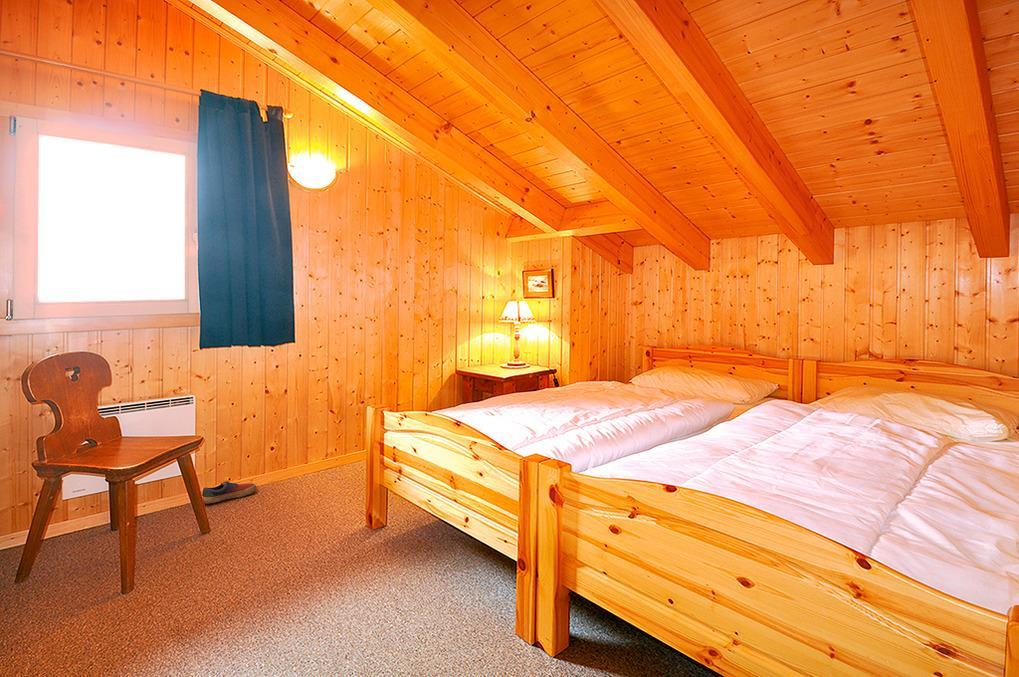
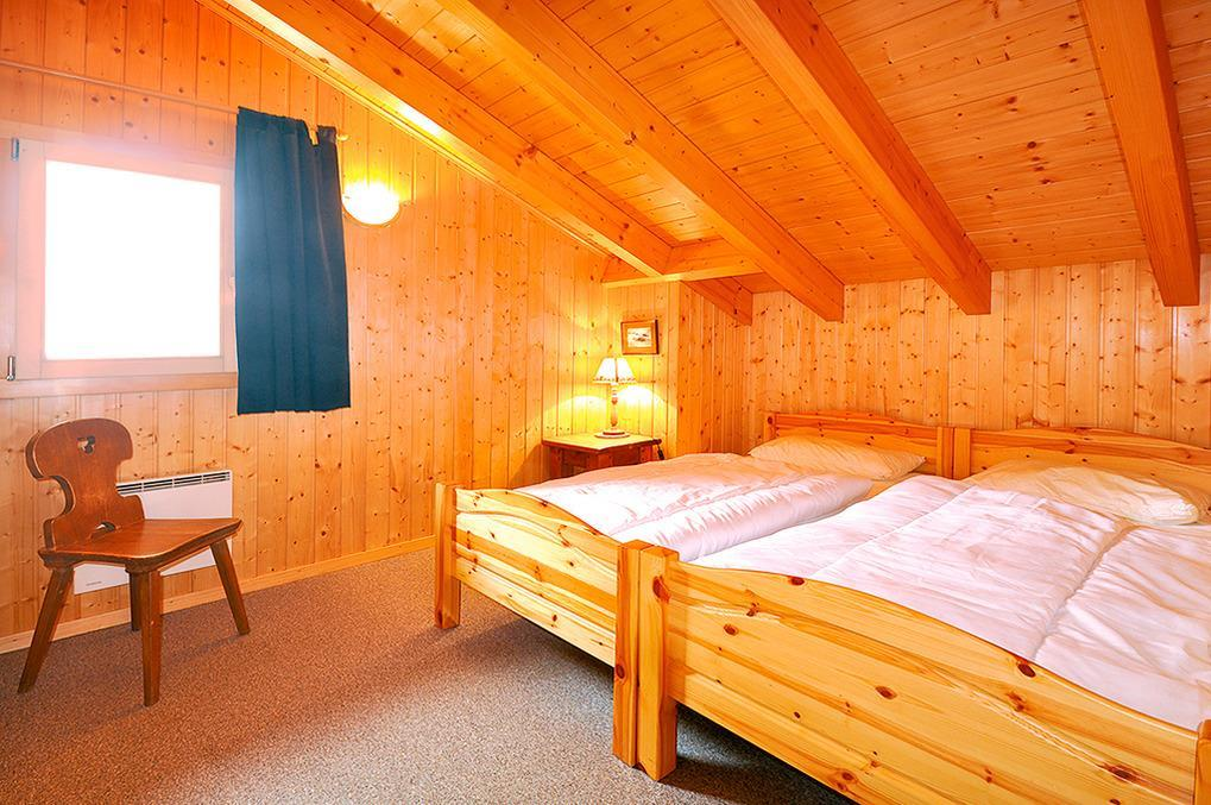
- shoe (229, 489)
